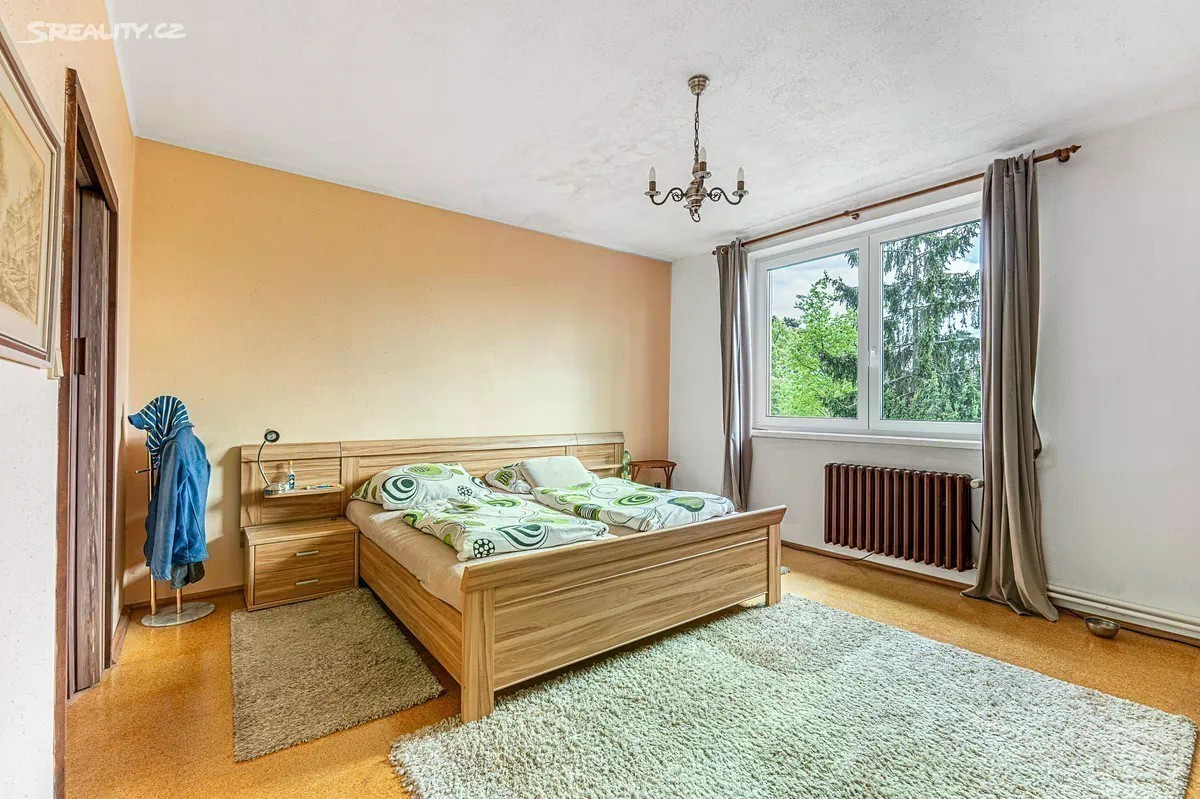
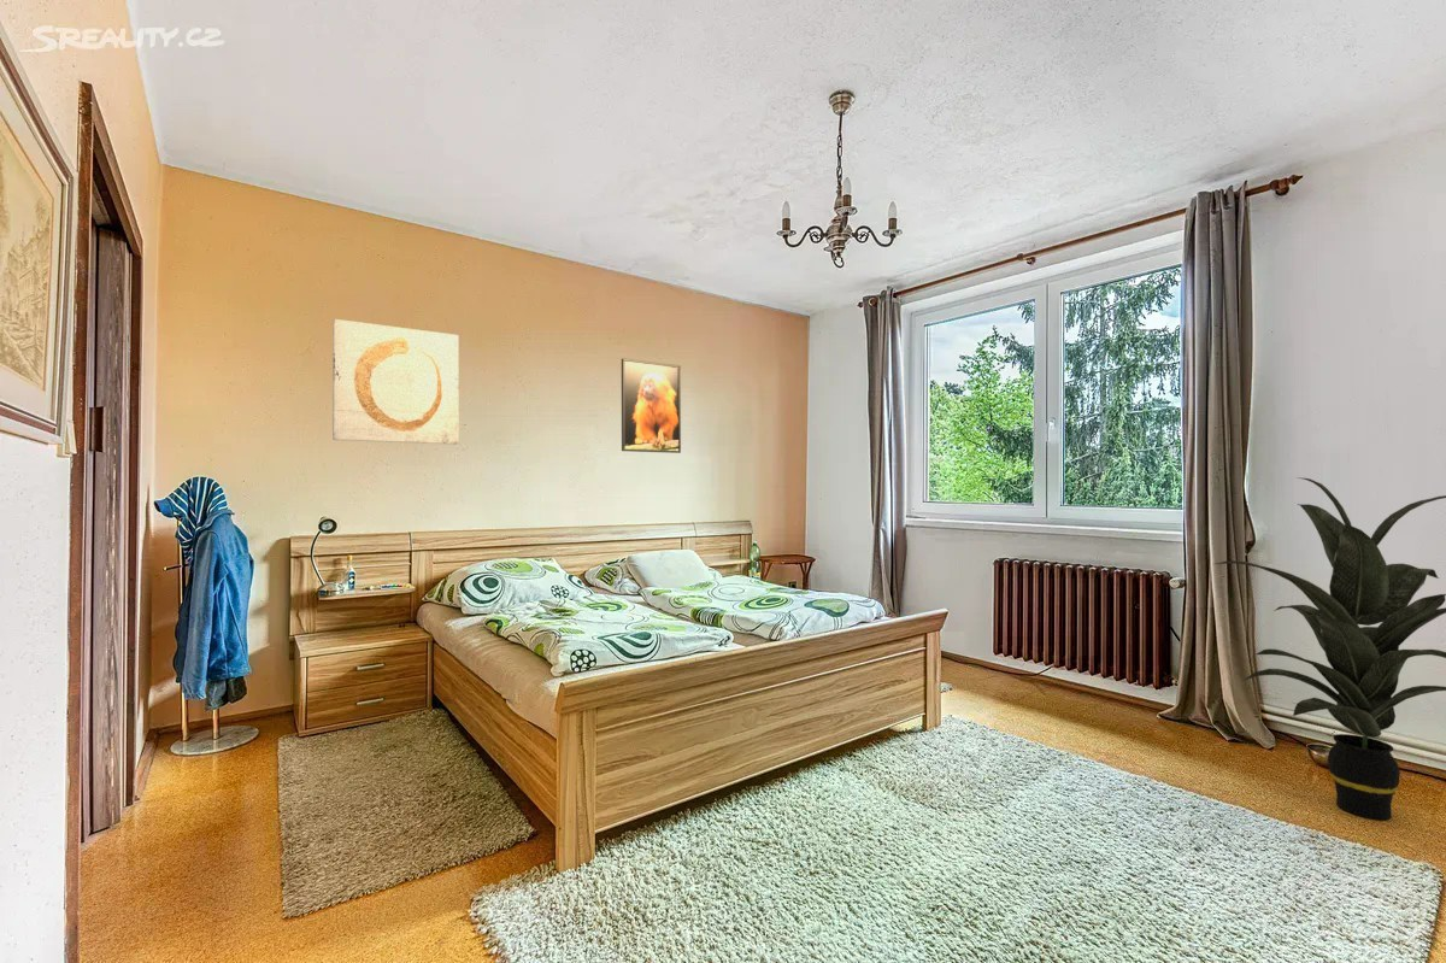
+ indoor plant (1347, 640)
+ wall art (398, 384)
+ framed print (652, 406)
